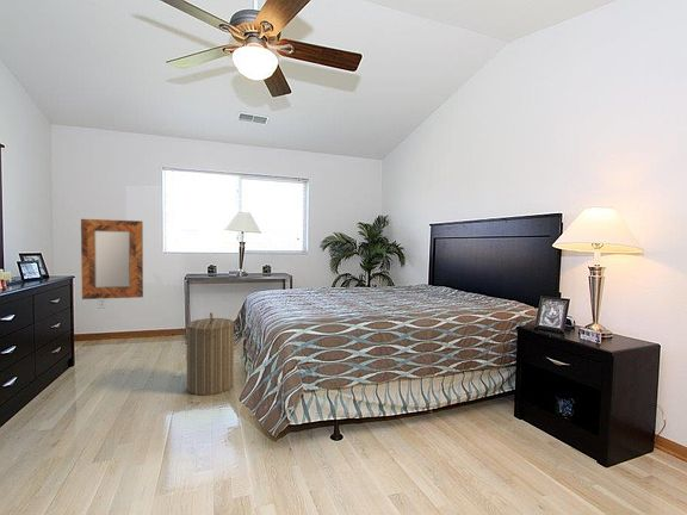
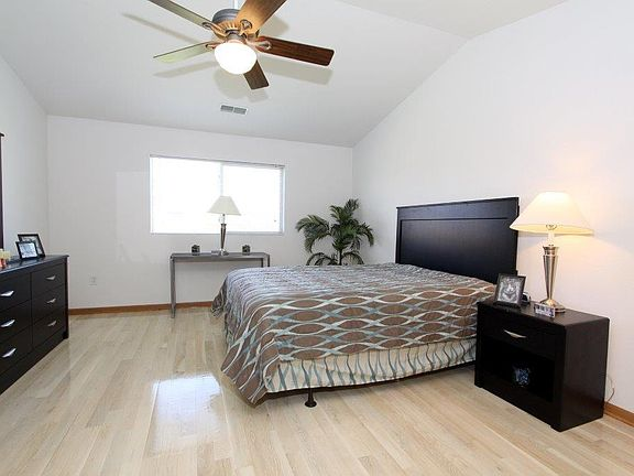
- laundry hamper (210, 349)
- home mirror (112, 259)
